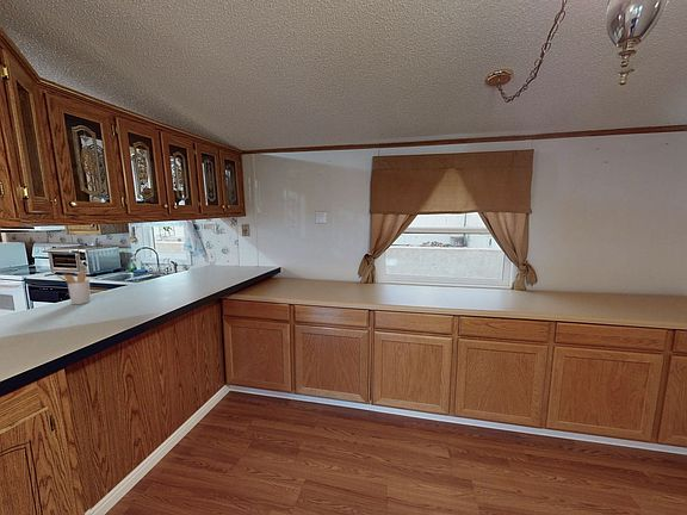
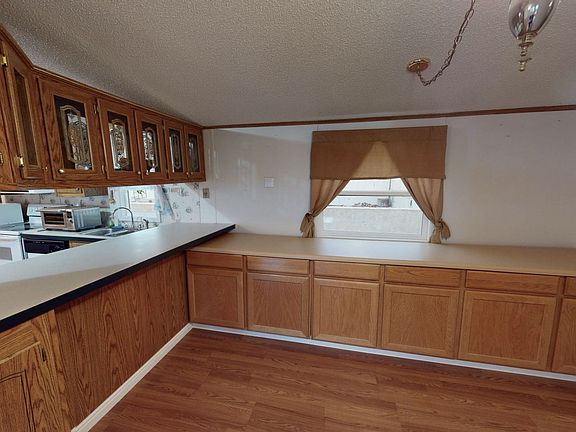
- utensil holder (73, 287)
